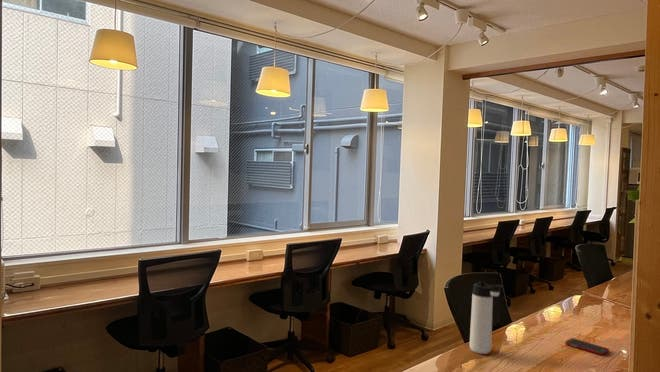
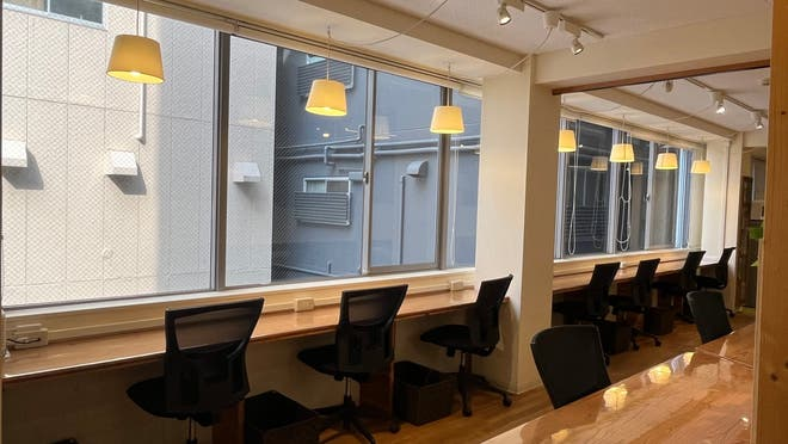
- cell phone (586, 346)
- thermos bottle (485, 317)
